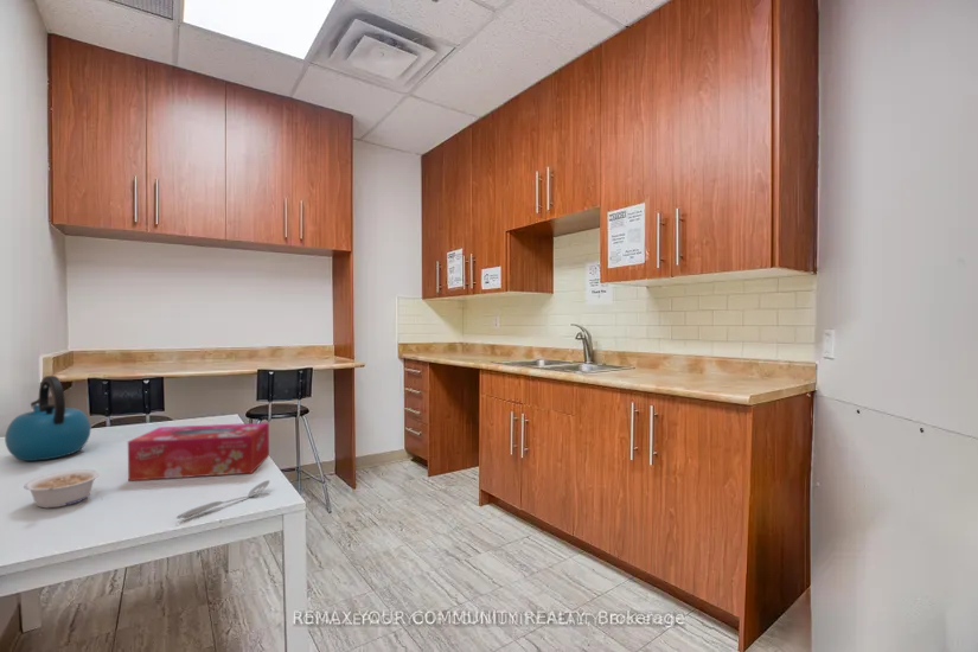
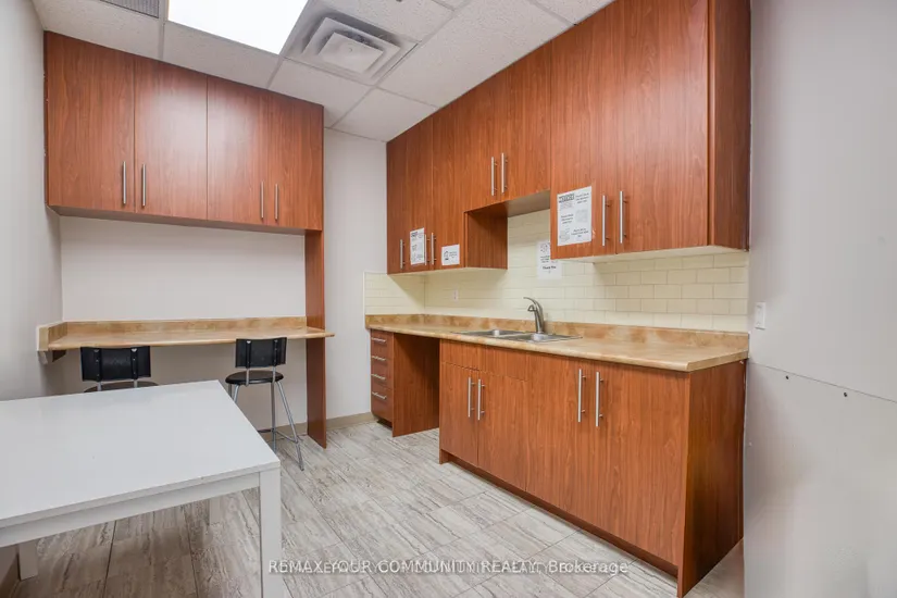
- spoon (228, 500)
- tissue box (204, 449)
- kettle (47, 414)
- legume (64, 487)
